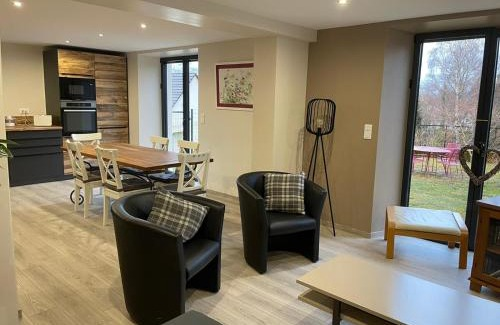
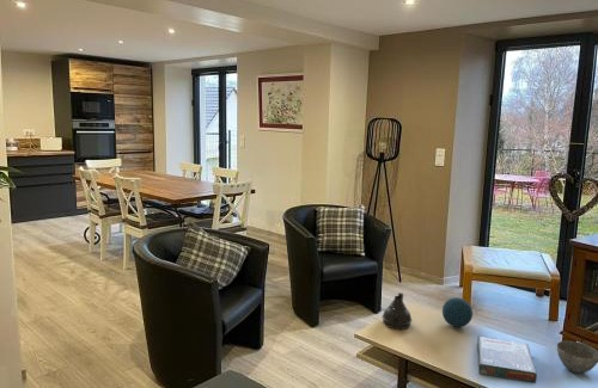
+ teapot (396, 312)
+ bowl (576, 359)
+ decorative orb (457, 312)
+ board game (504, 357)
